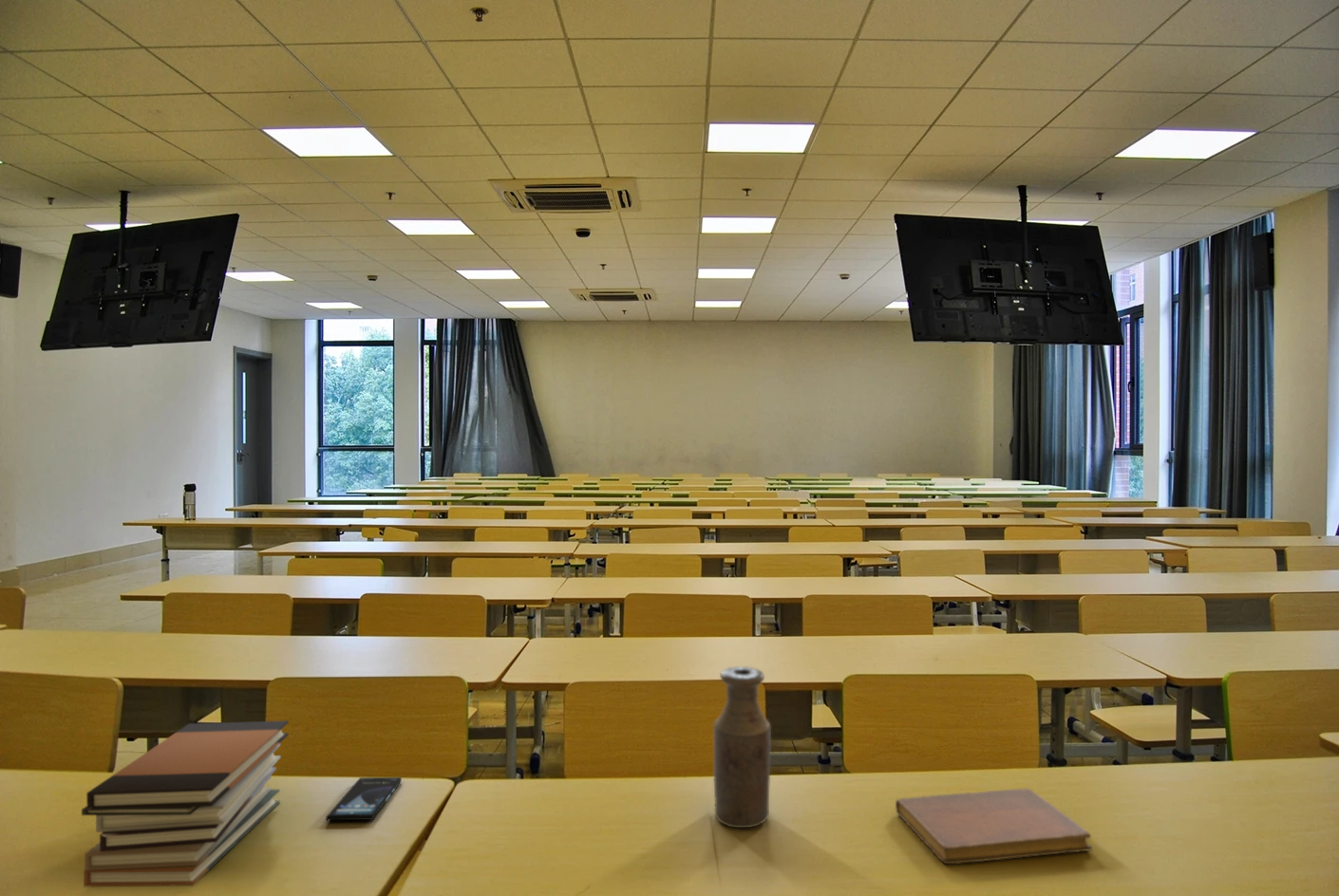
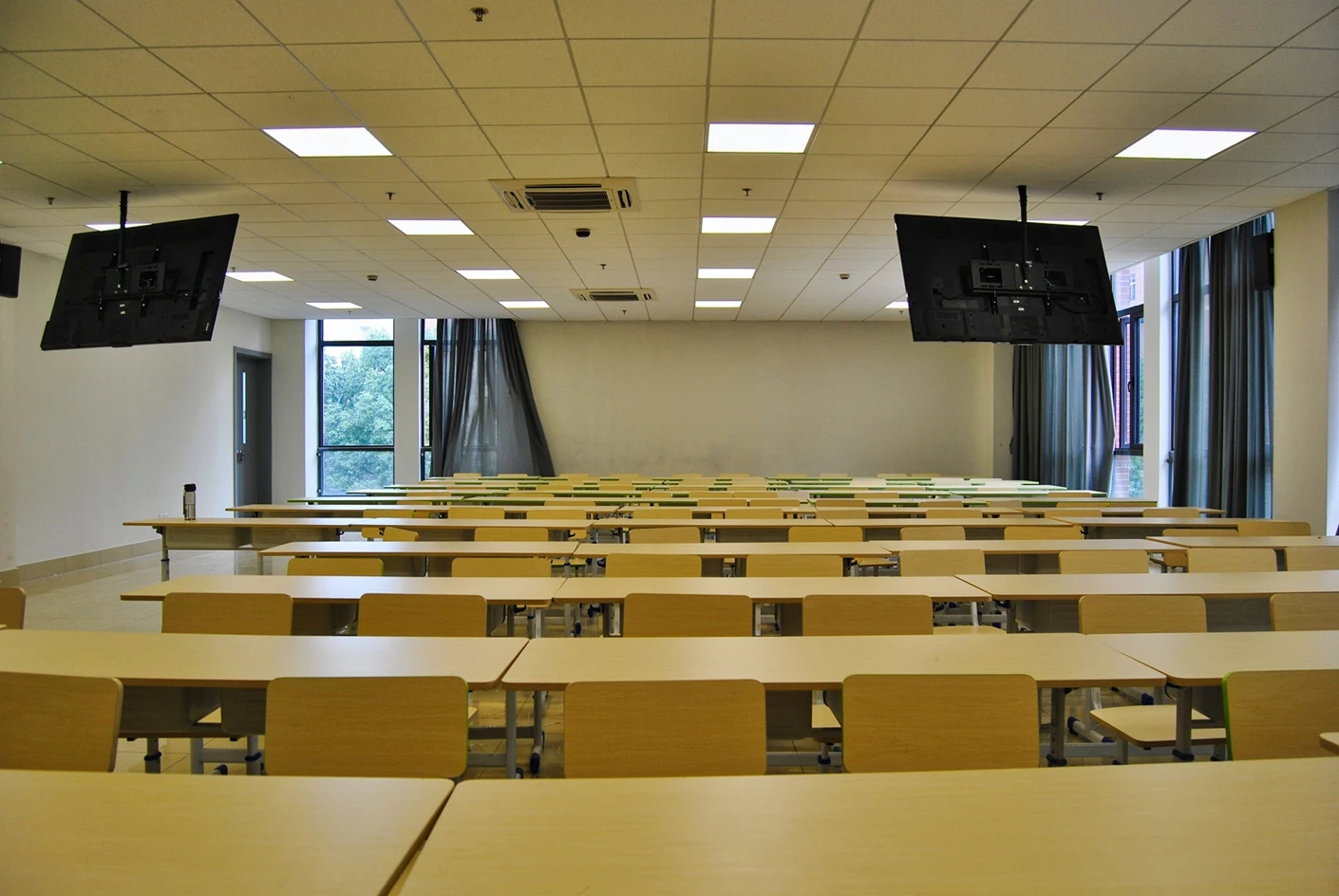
- smartphone (366, 797)
- notebook (989, 822)
- book stack (197, 795)
- bottle (742, 744)
